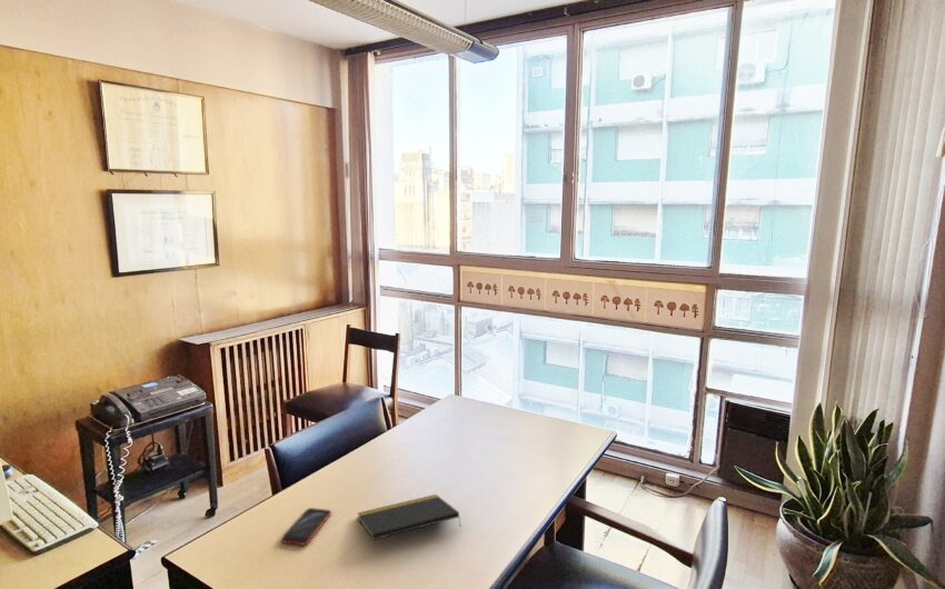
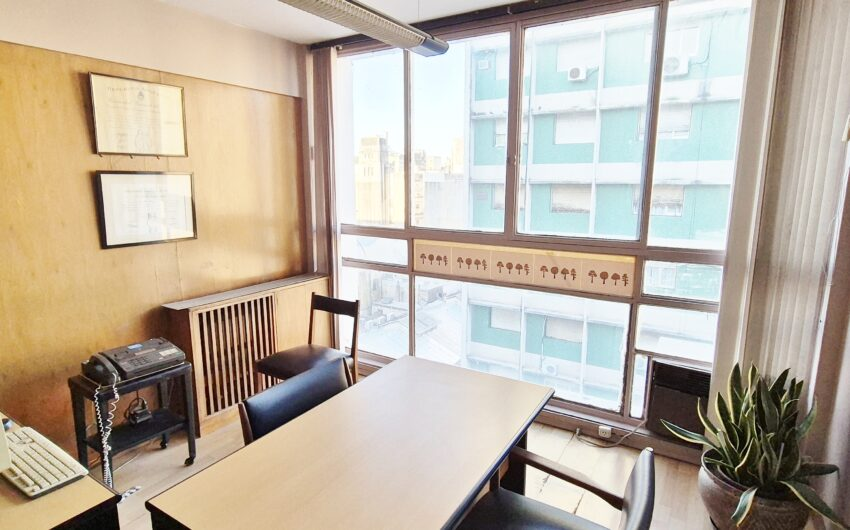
- smartphone (307, 525)
- notepad (407, 515)
